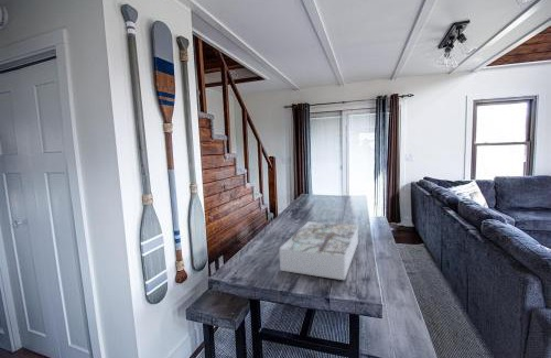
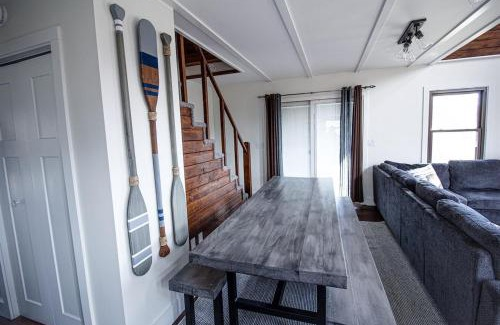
- board game (323, 245)
